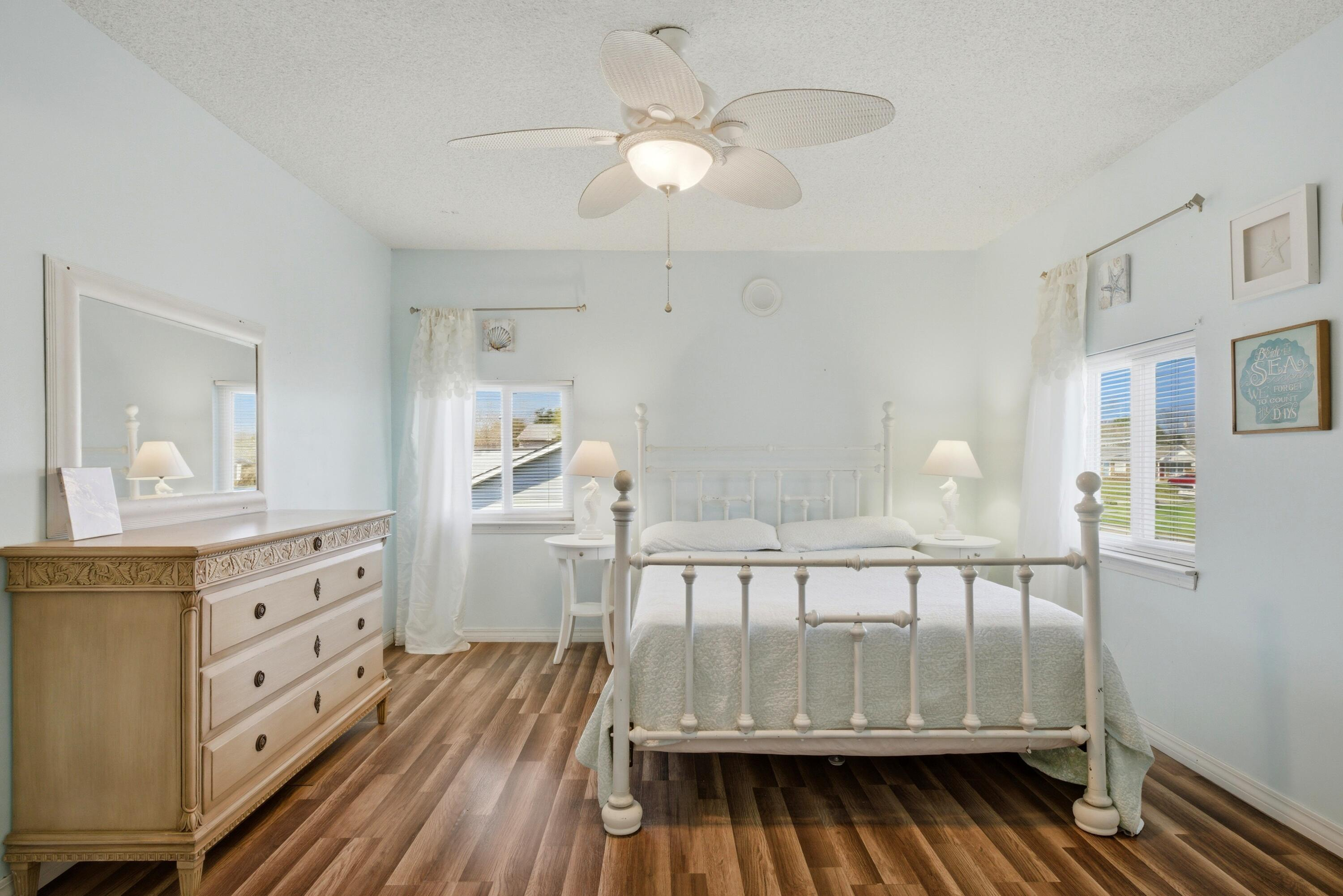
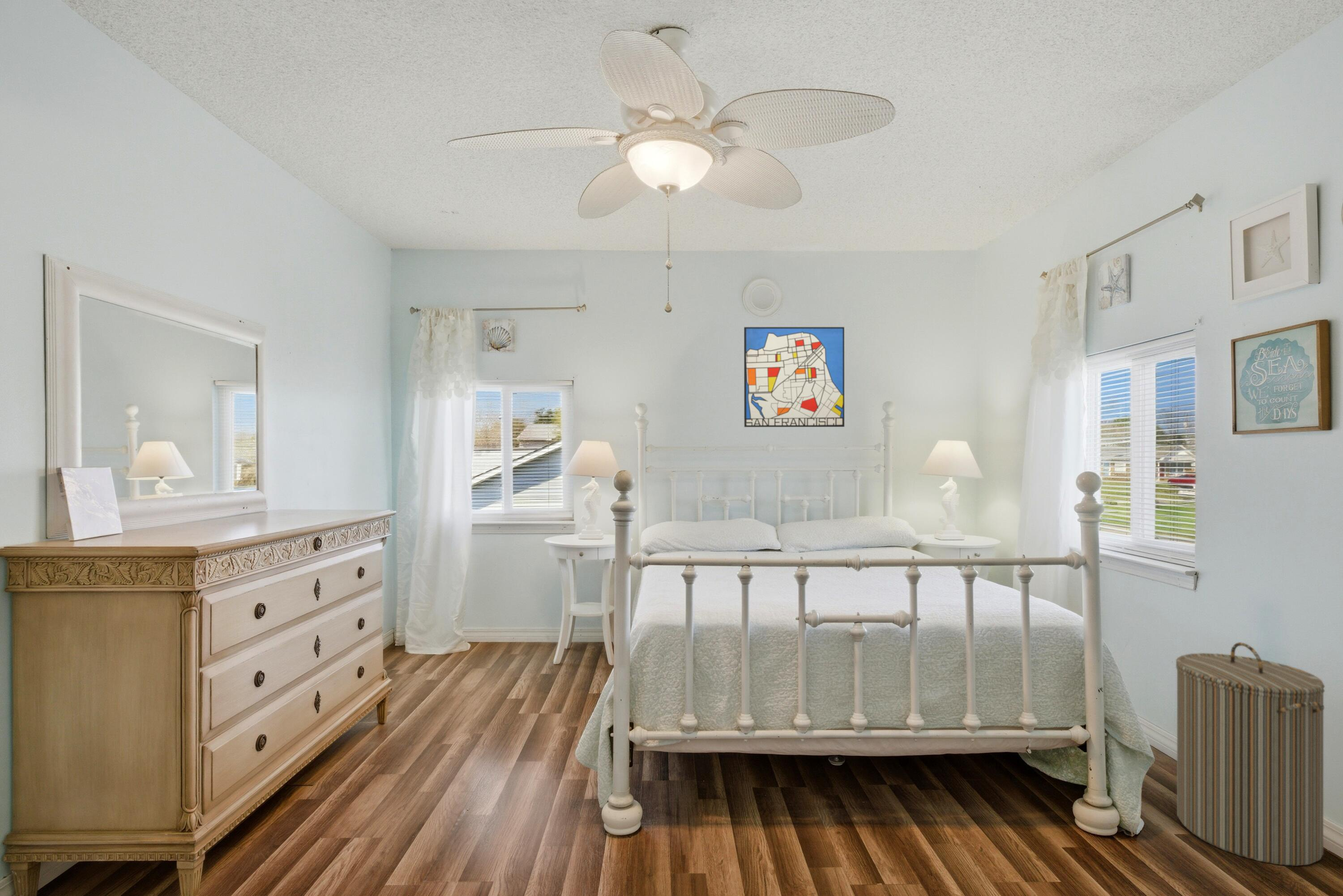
+ laundry hamper (1246, 738)
+ wall art (794, 377)
